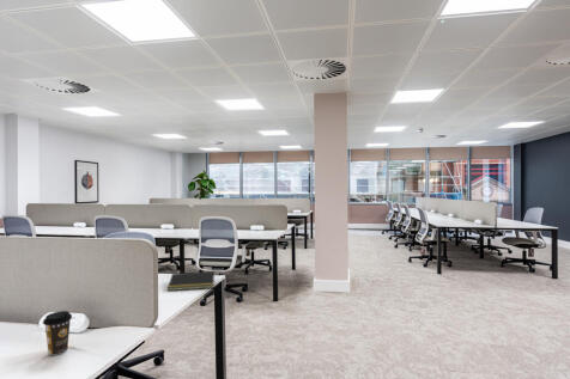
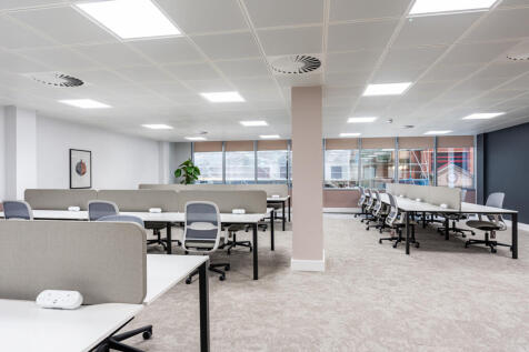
- notepad (192, 280)
- coffee cup (57, 332)
